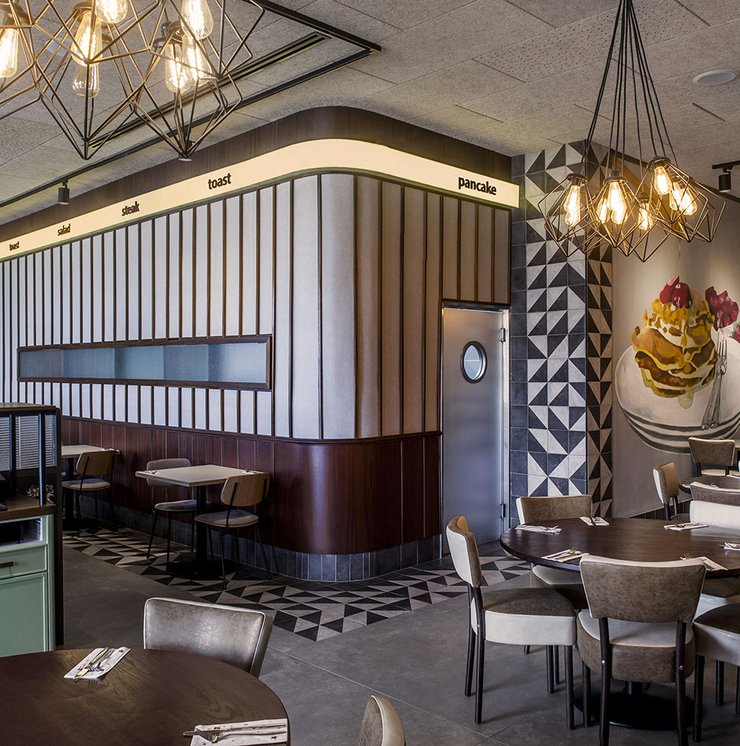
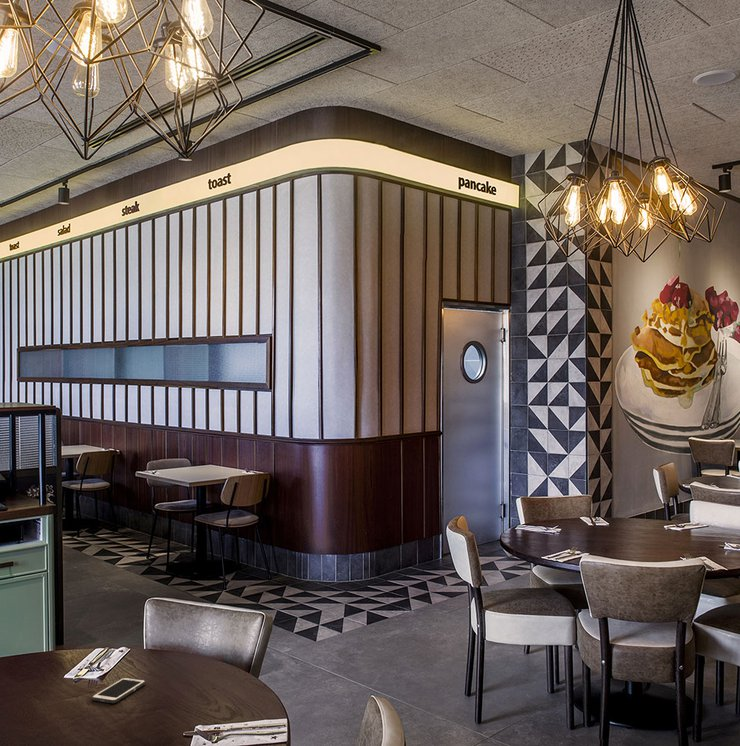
+ cell phone (119, 690)
